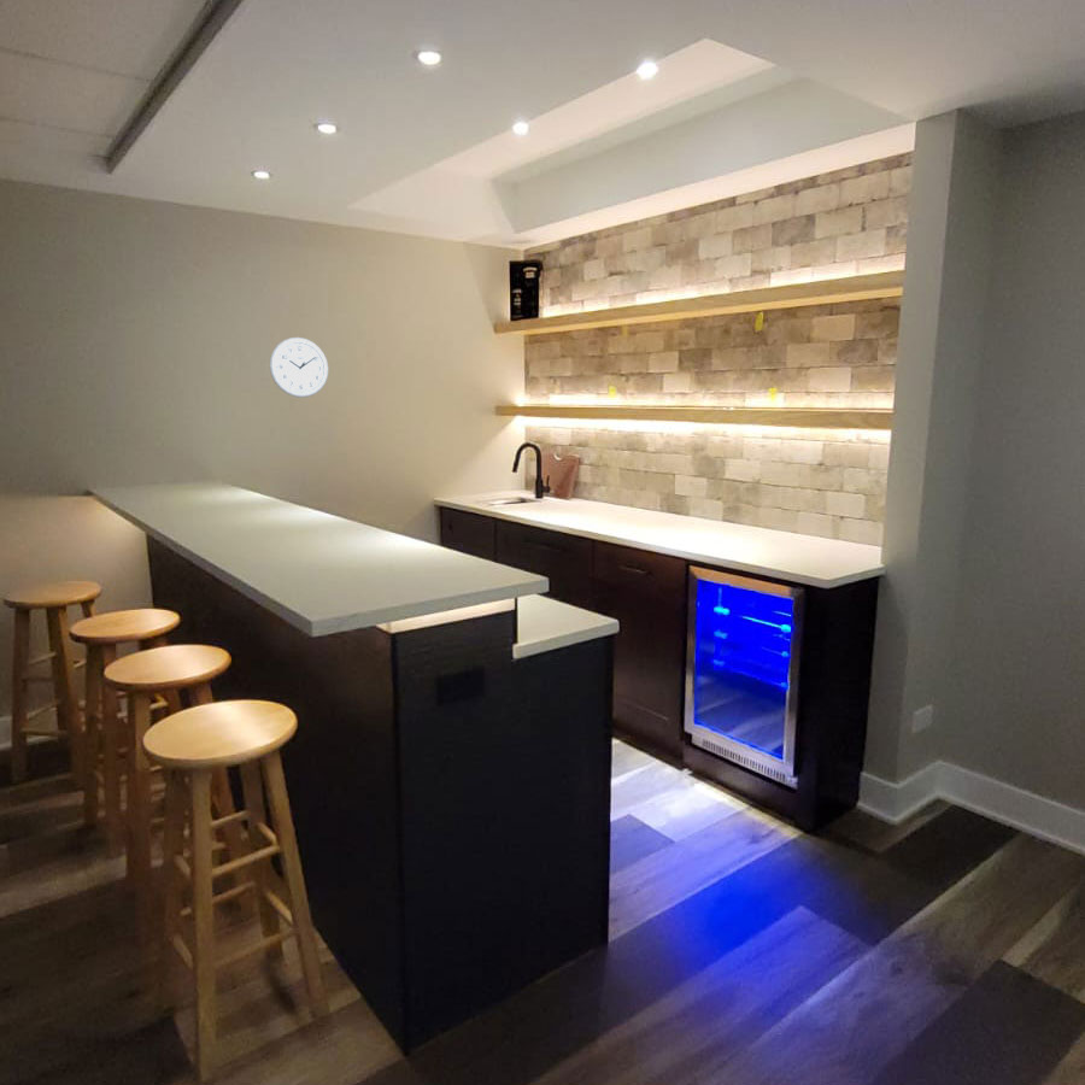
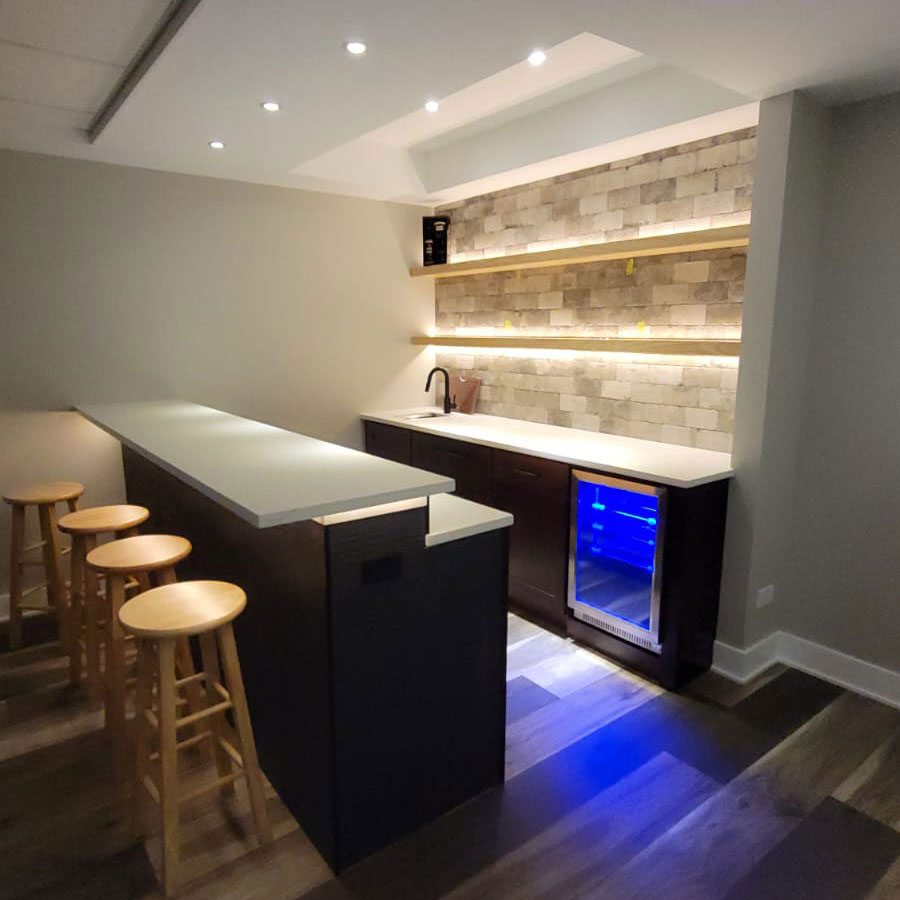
- wall clock (299, 366)
